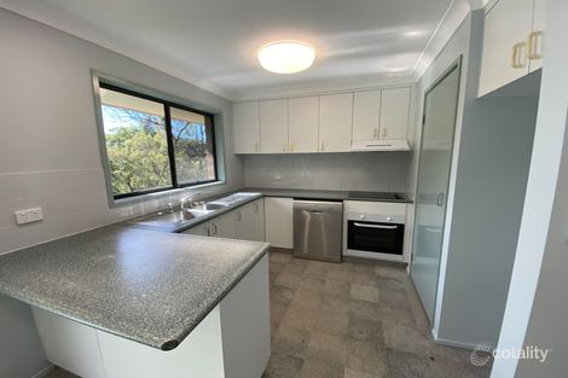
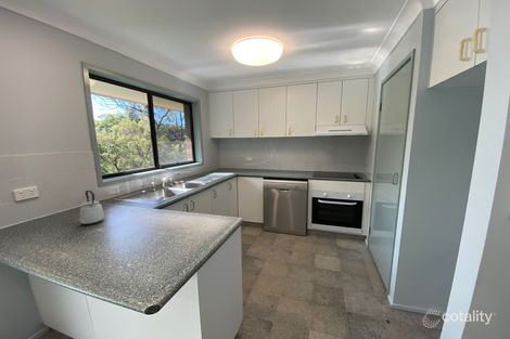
+ kettle (89, 206)
